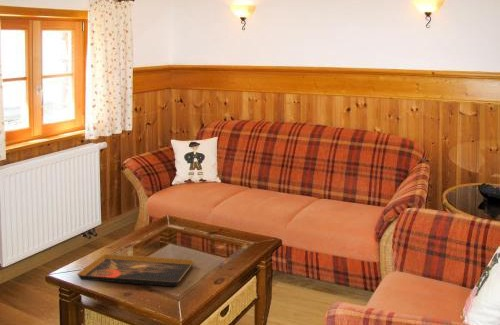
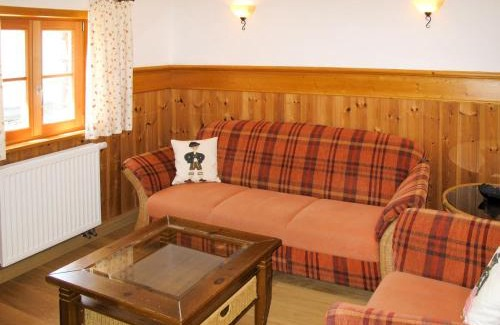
- decorative tray (138, 269)
